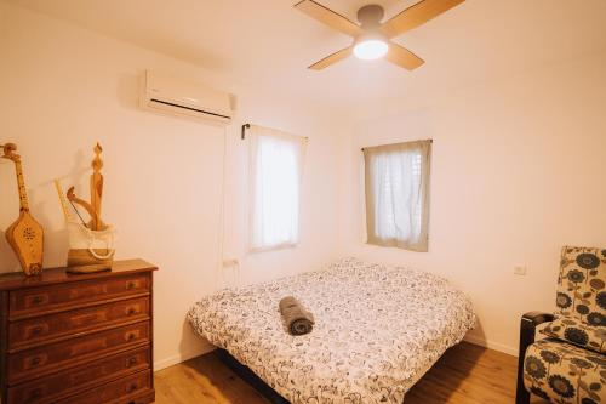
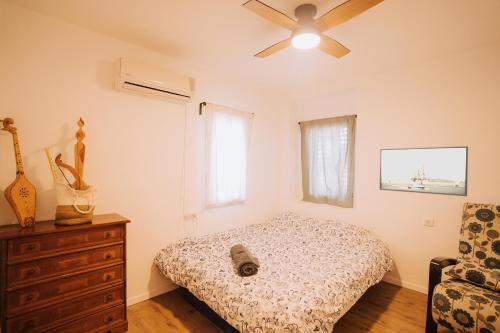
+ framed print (419, 170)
